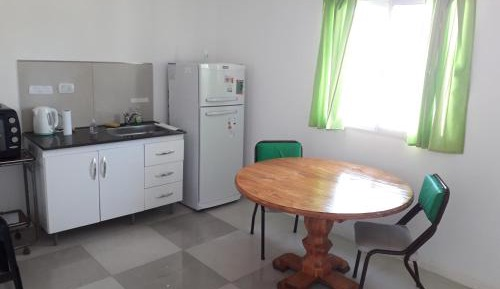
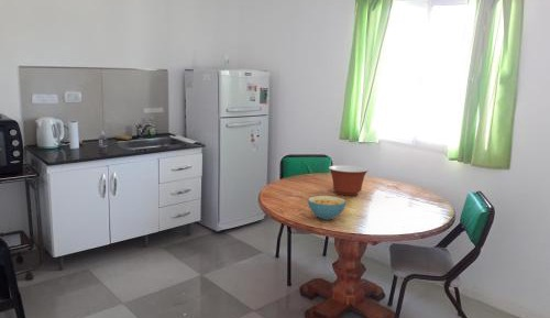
+ mixing bowl (348, 180)
+ cereal bowl (326, 209)
